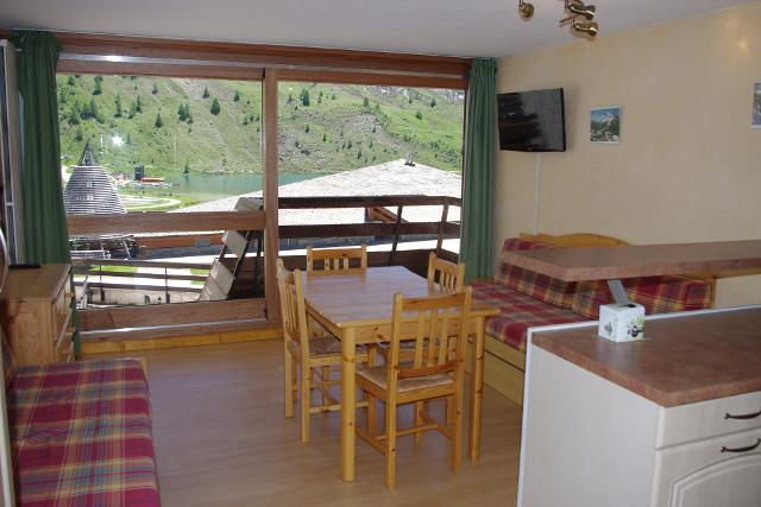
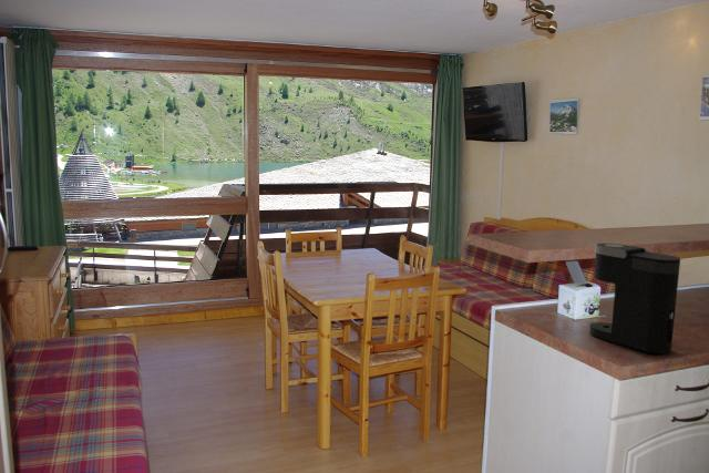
+ coffee maker (631, 296)
